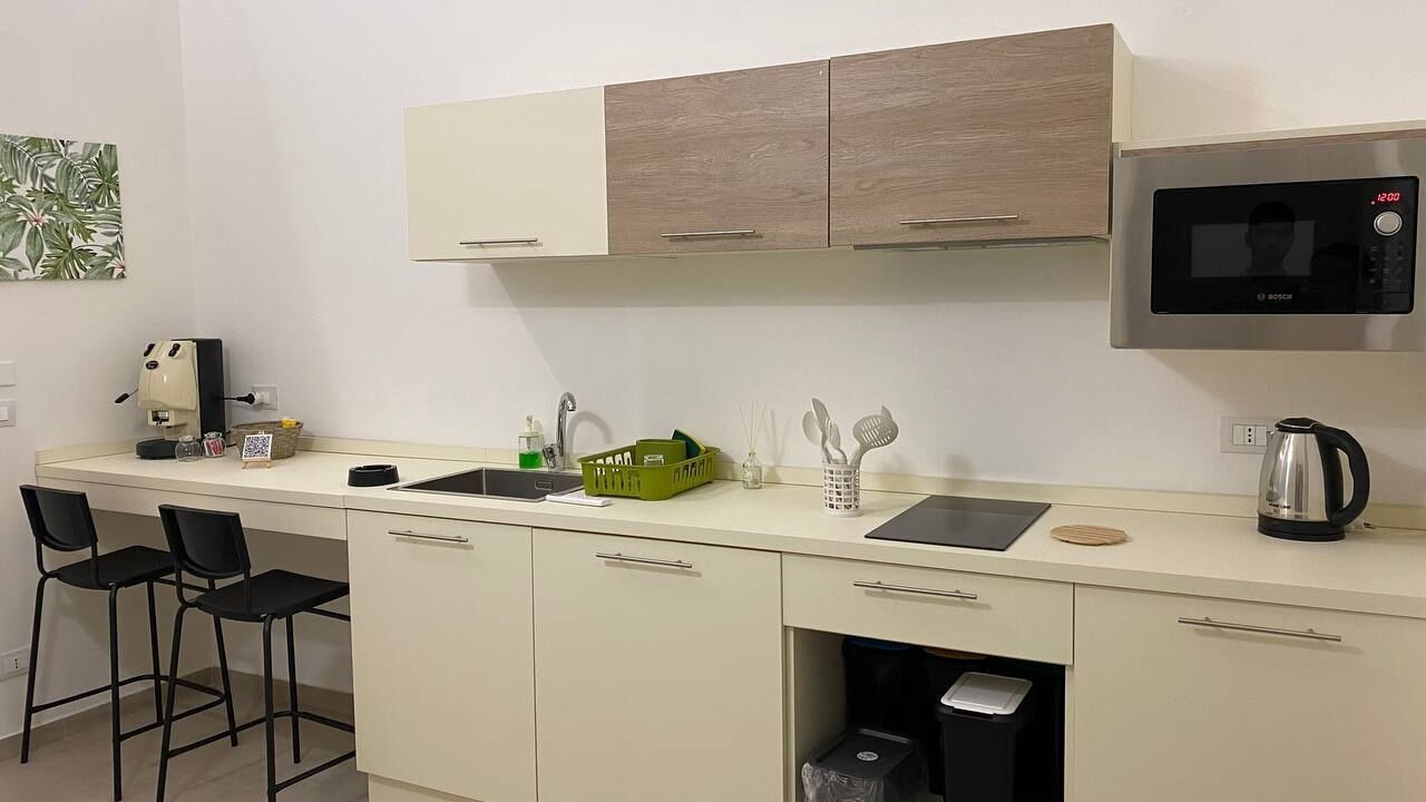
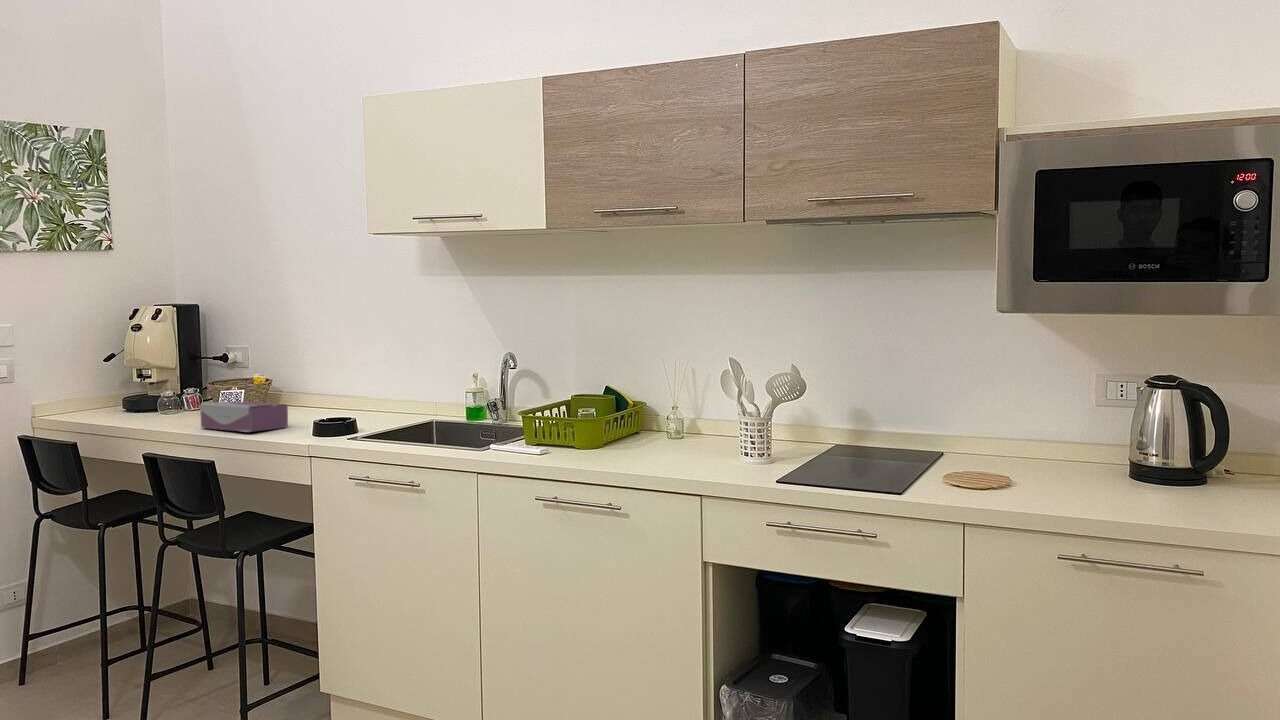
+ tissue box (244, 415)
